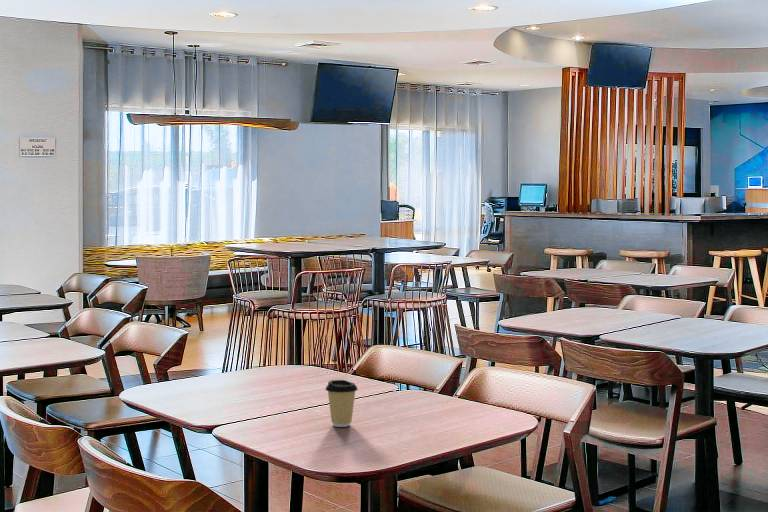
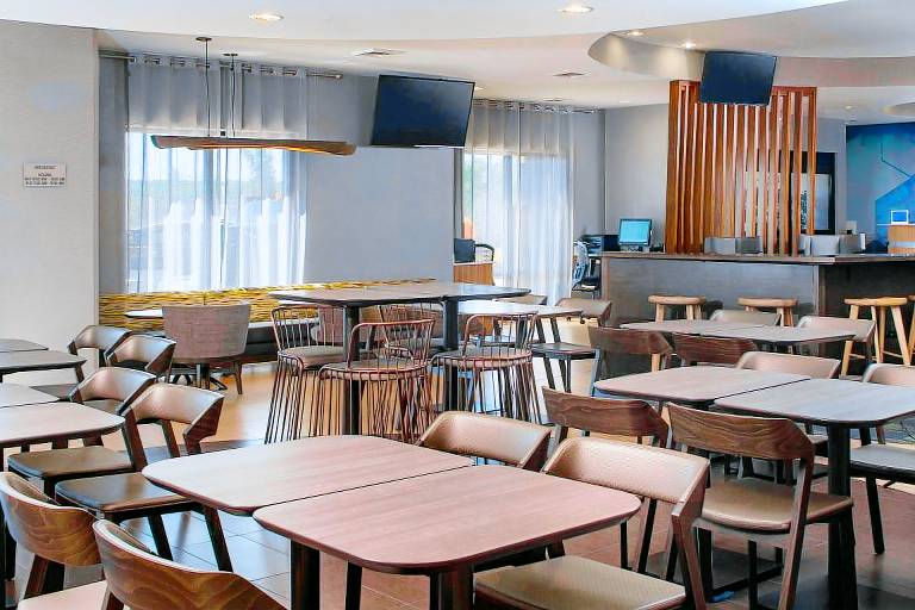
- coffee cup (341, 403)
